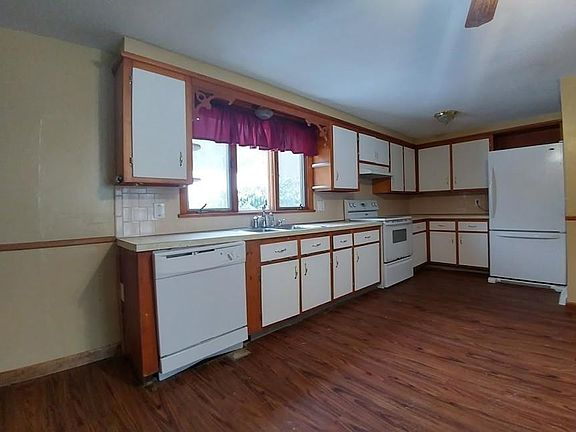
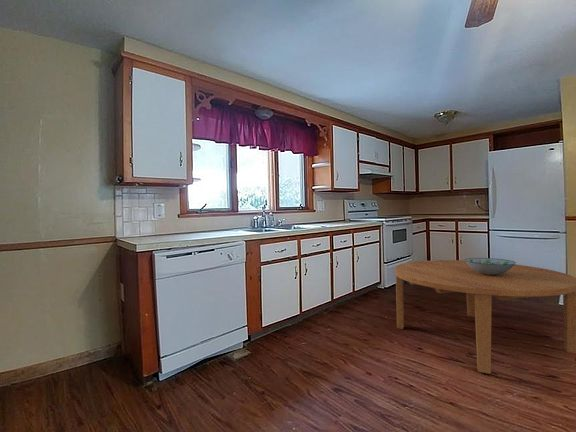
+ dining table (476, 304)
+ decorative bowl (489, 267)
